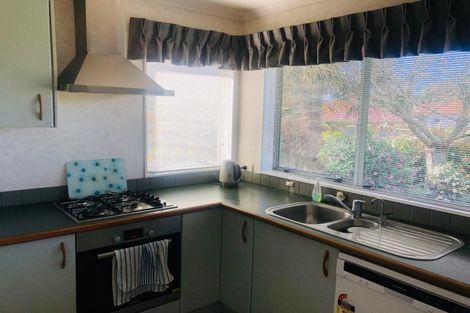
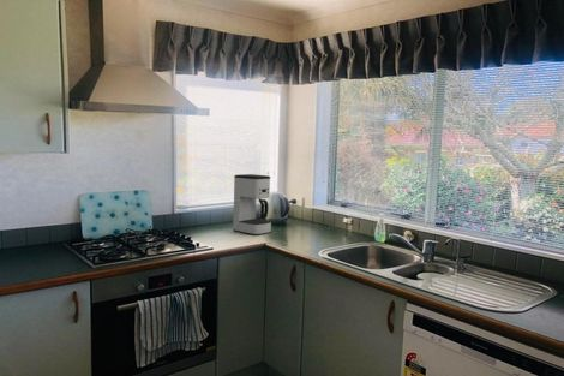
+ coffee maker (254, 203)
